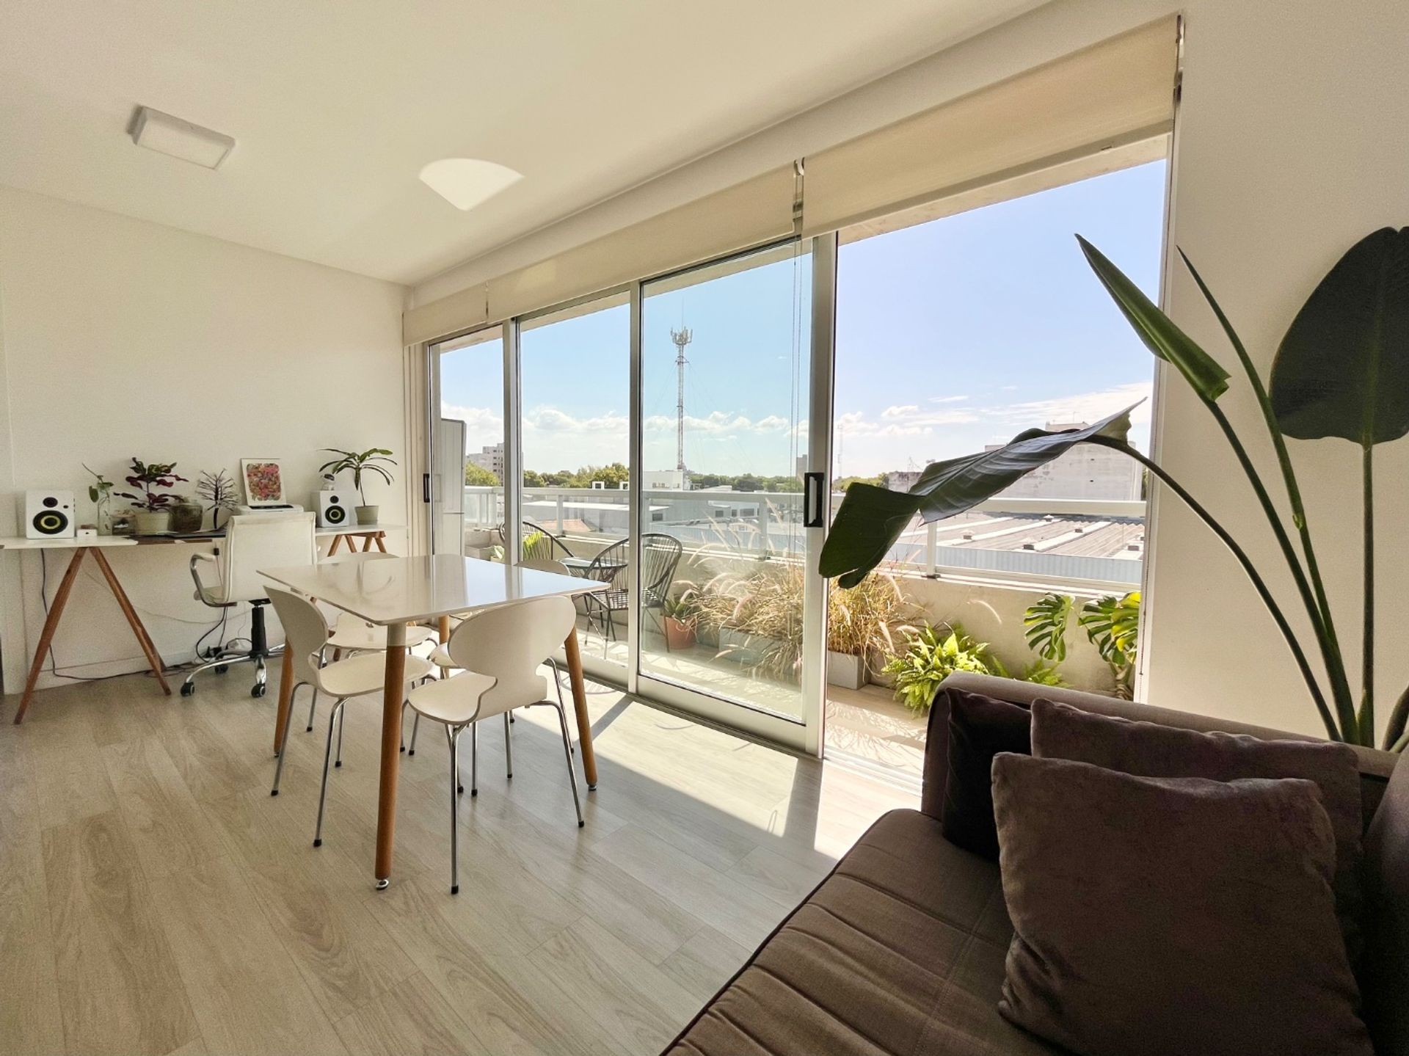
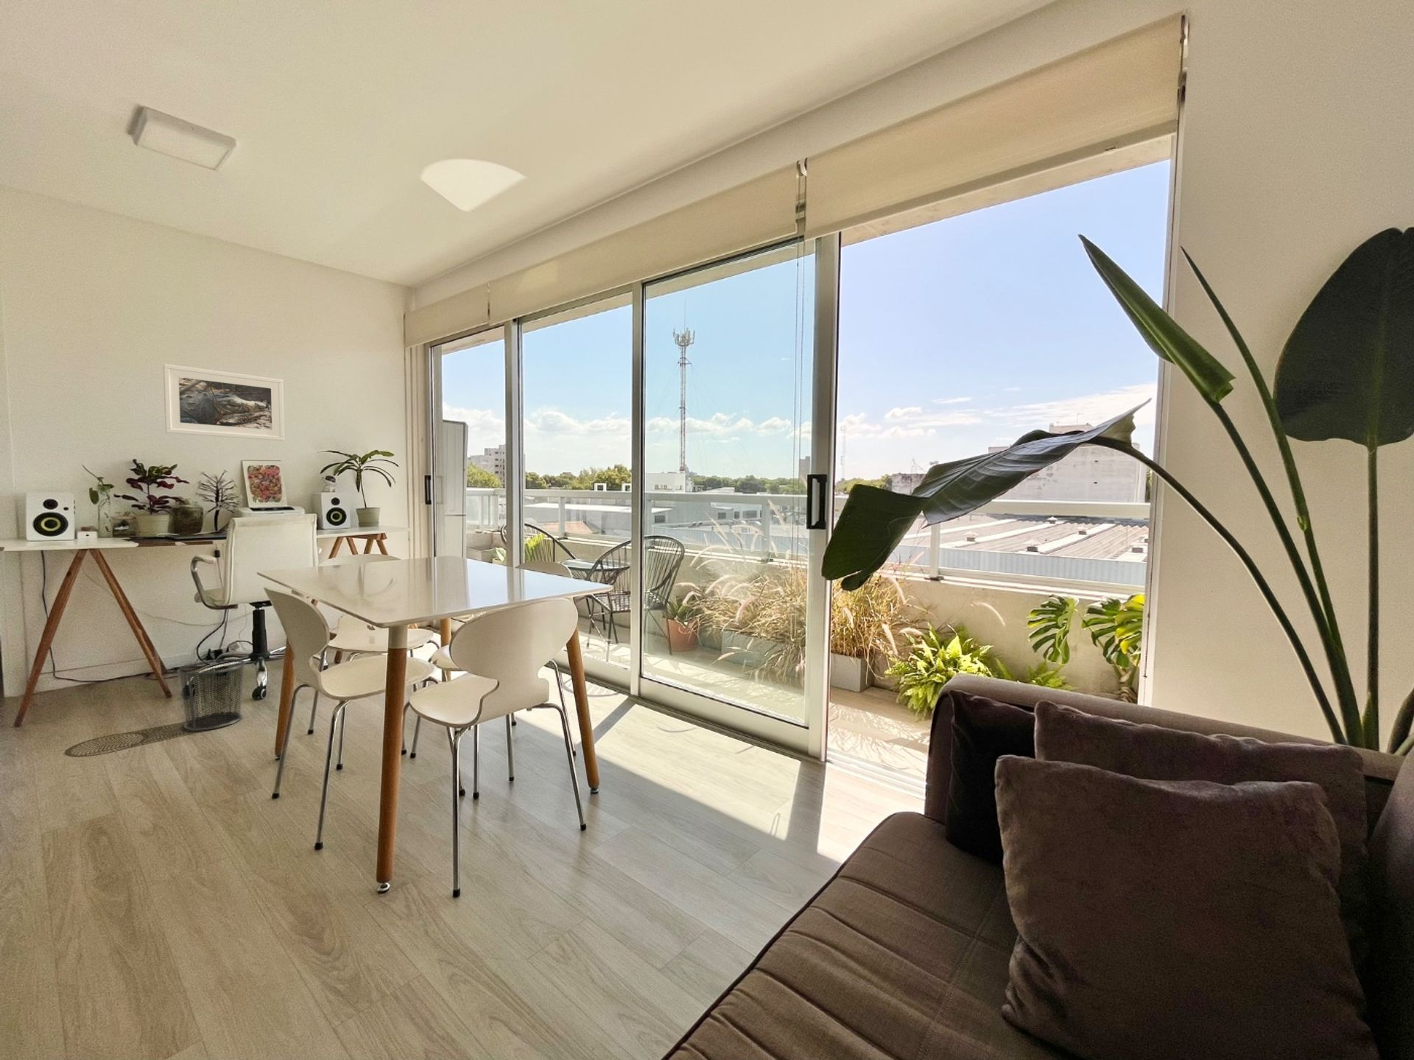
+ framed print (227, 404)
+ waste bin (213, 694)
